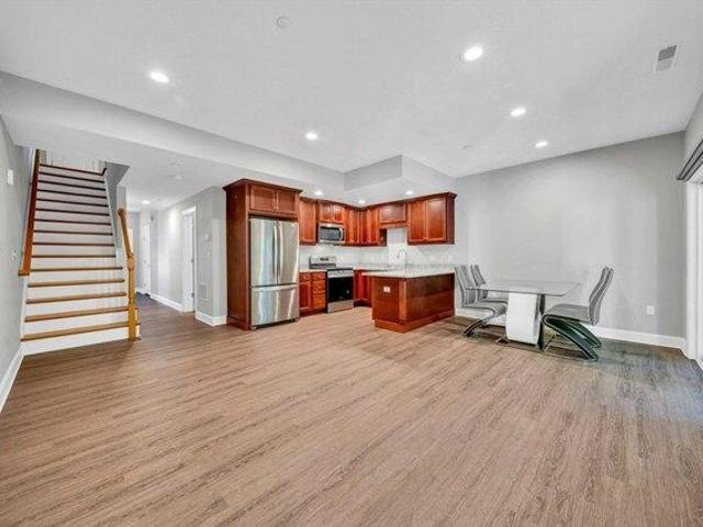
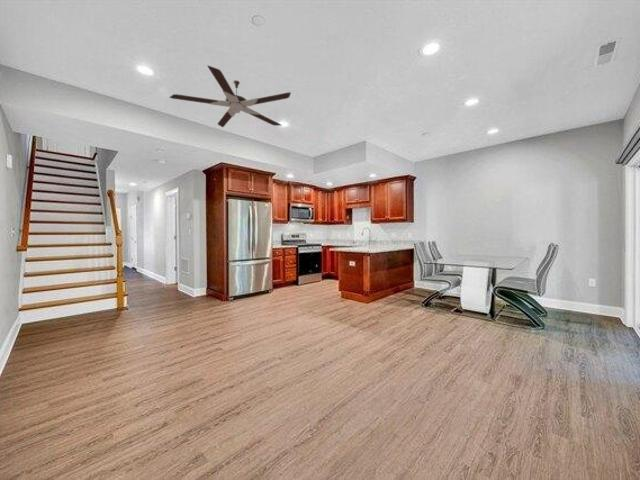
+ ceiling fan (231, 96)
